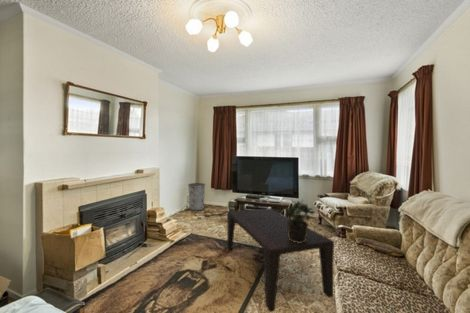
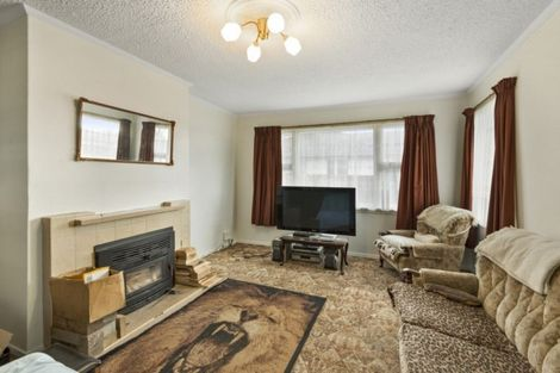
- trash can (196, 195)
- potted plant (299, 219)
- coffee table (269, 245)
